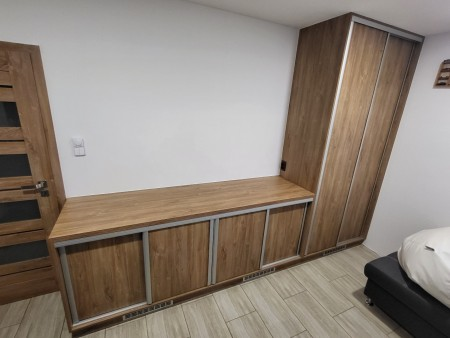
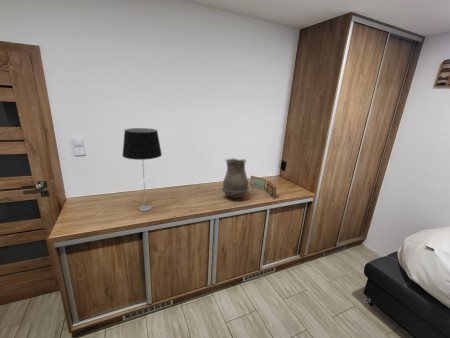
+ vase (235, 179)
+ table lamp (143, 171)
+ board game (264, 186)
